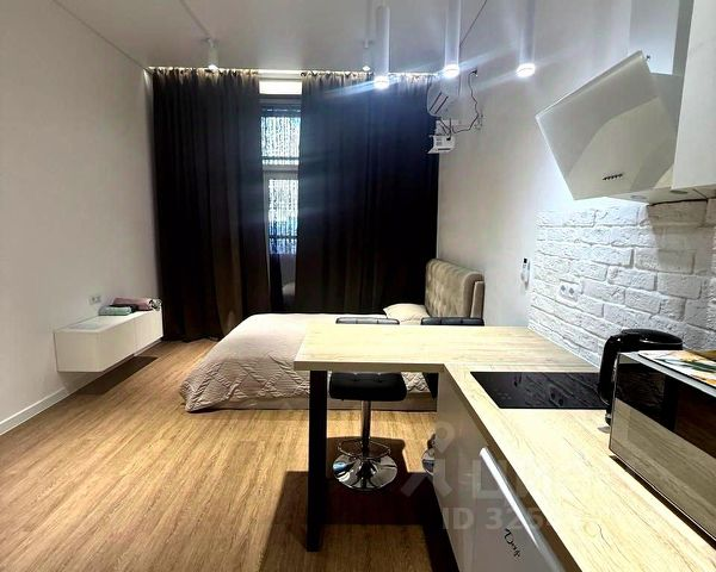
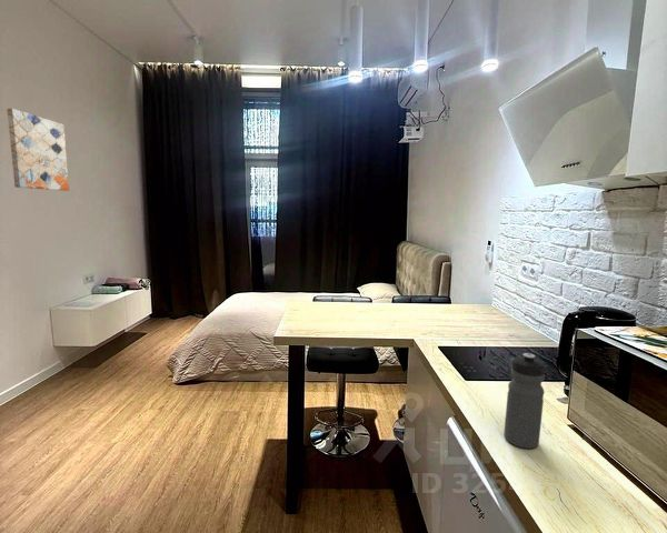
+ water bottle (525, 398)
+ wall art (40, 153)
